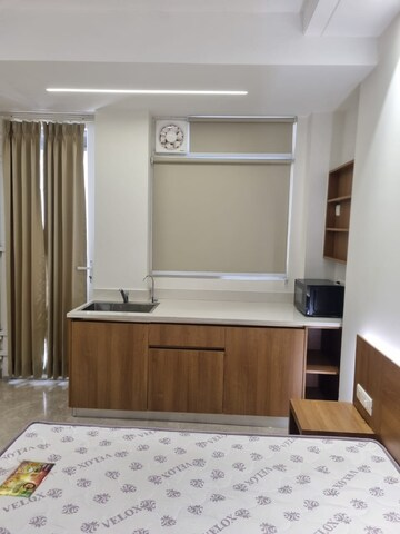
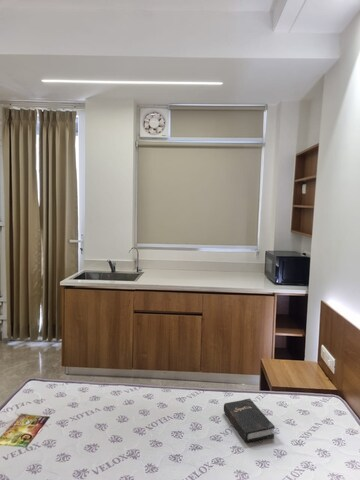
+ hardback book (247, 419)
